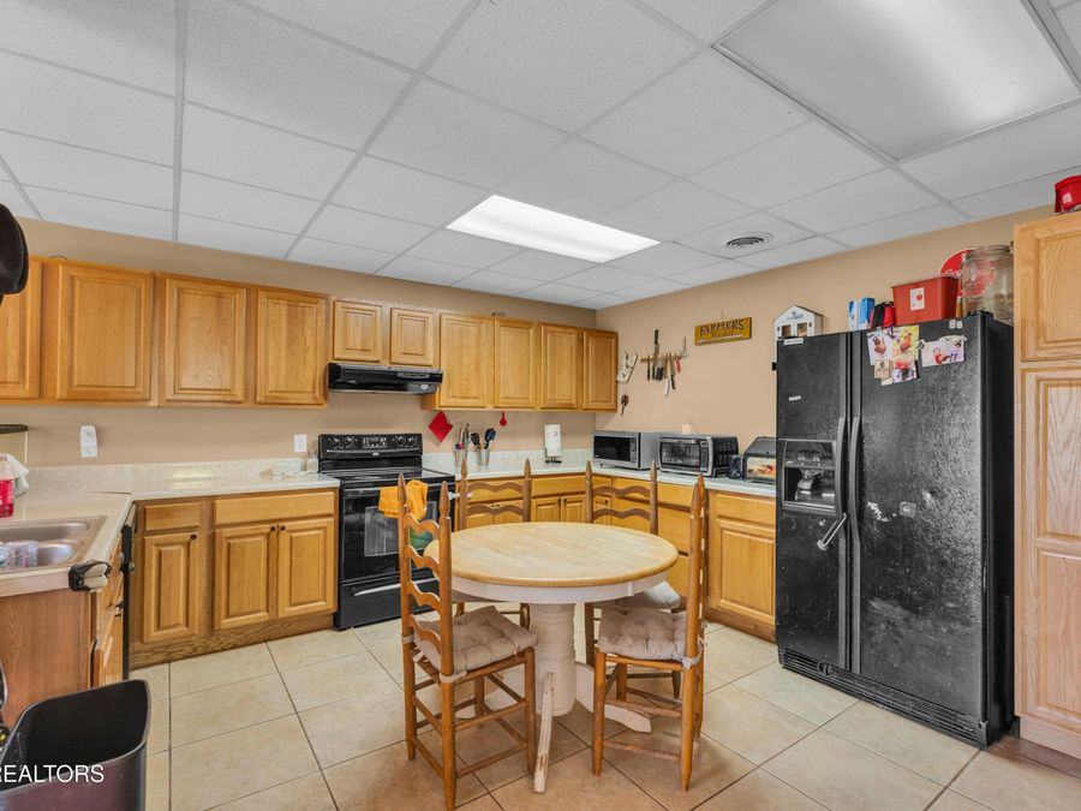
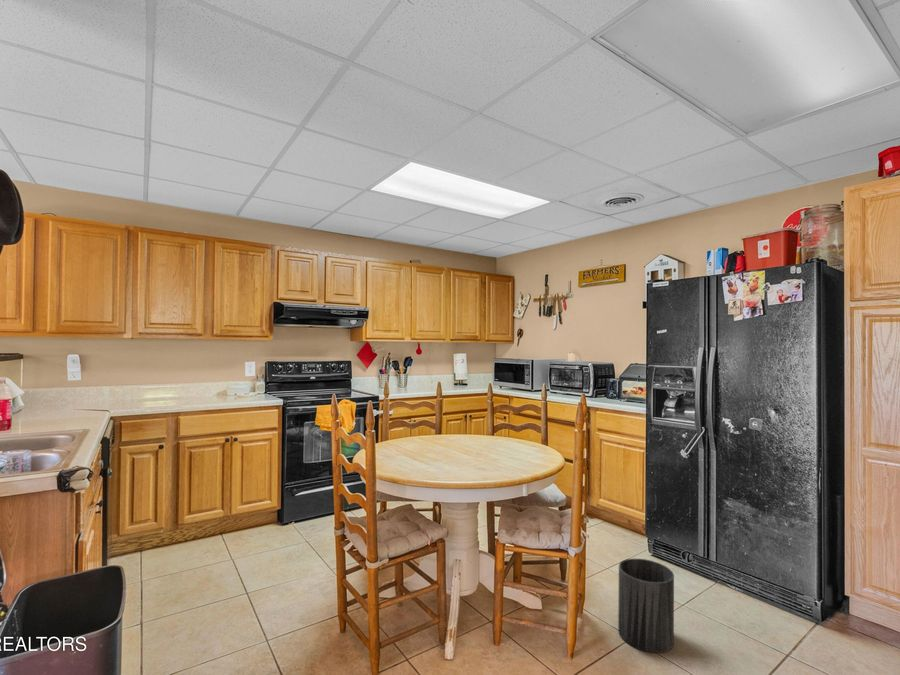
+ trash can (645, 603)
